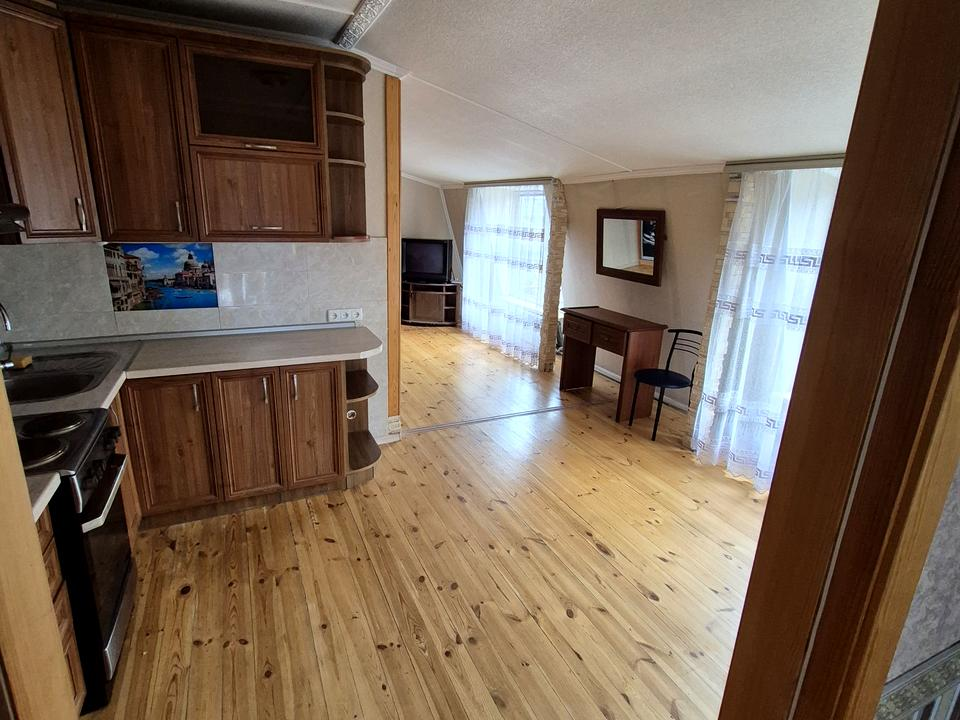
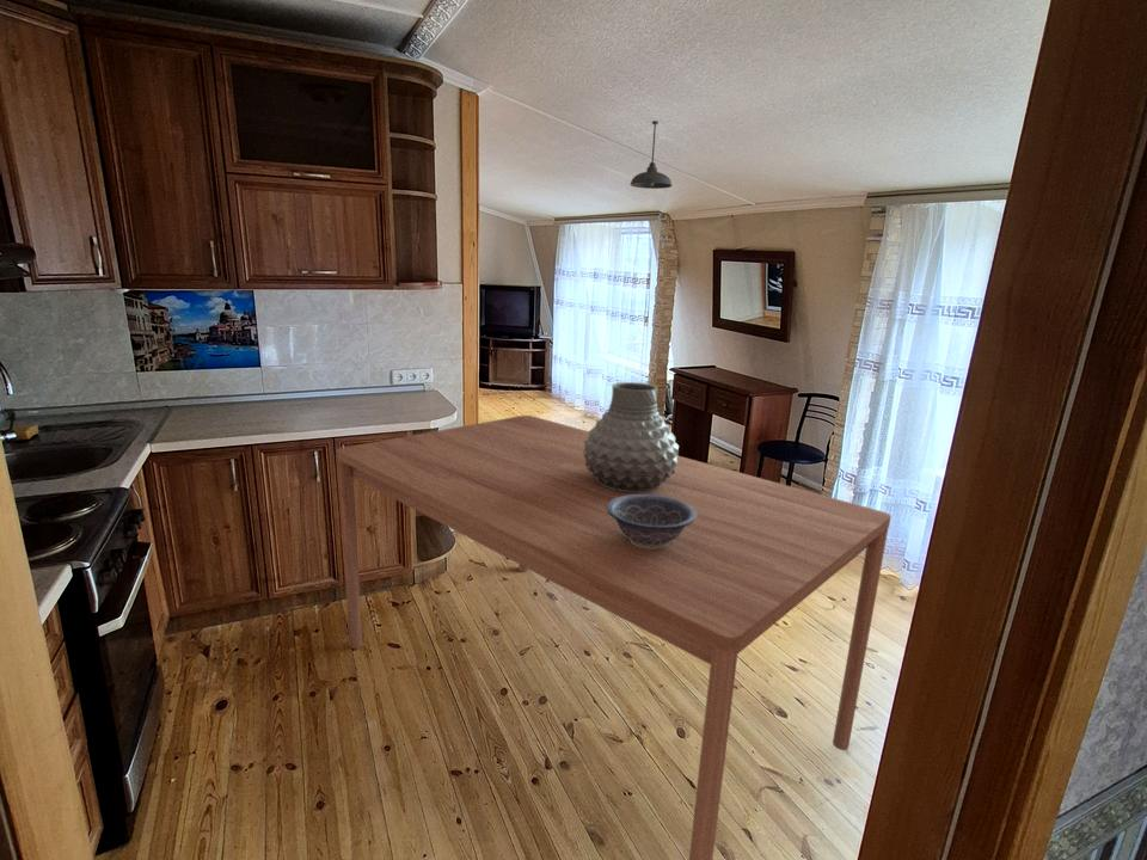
+ dining table (579, 589)
+ decorative bowl (650, 524)
+ pendant light (652, 154)
+ vase (631, 434)
